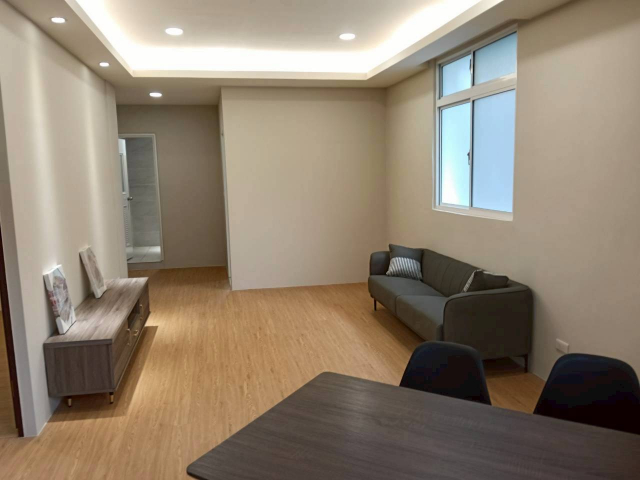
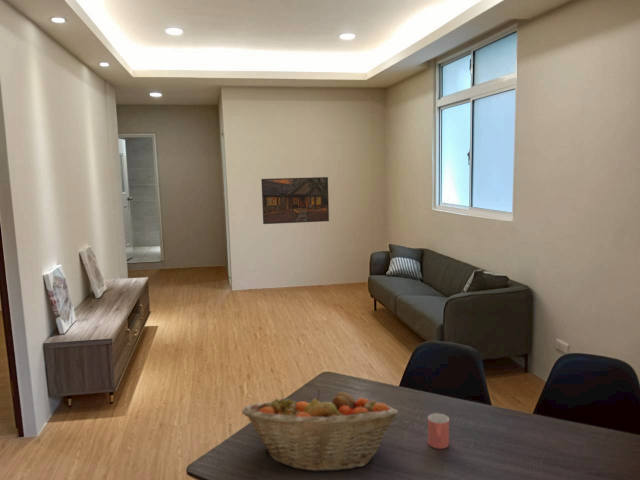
+ fruit basket (319, 421)
+ cup (438, 433)
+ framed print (295, 200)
